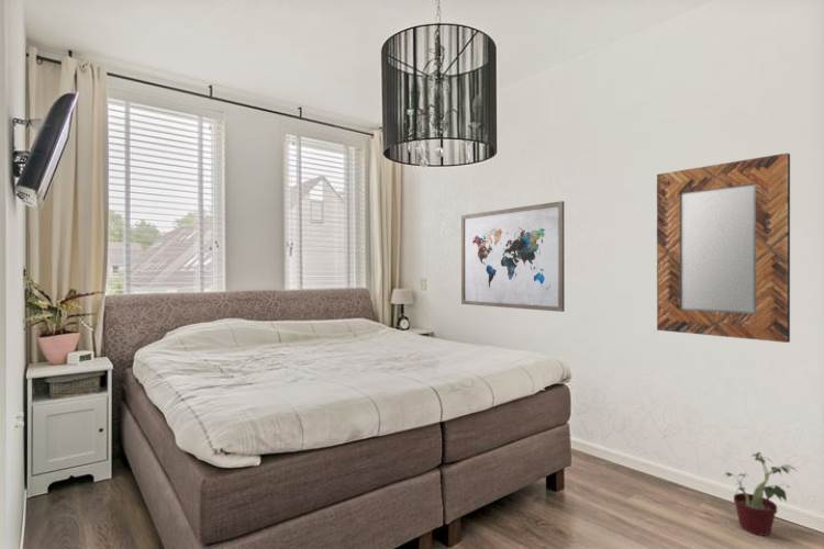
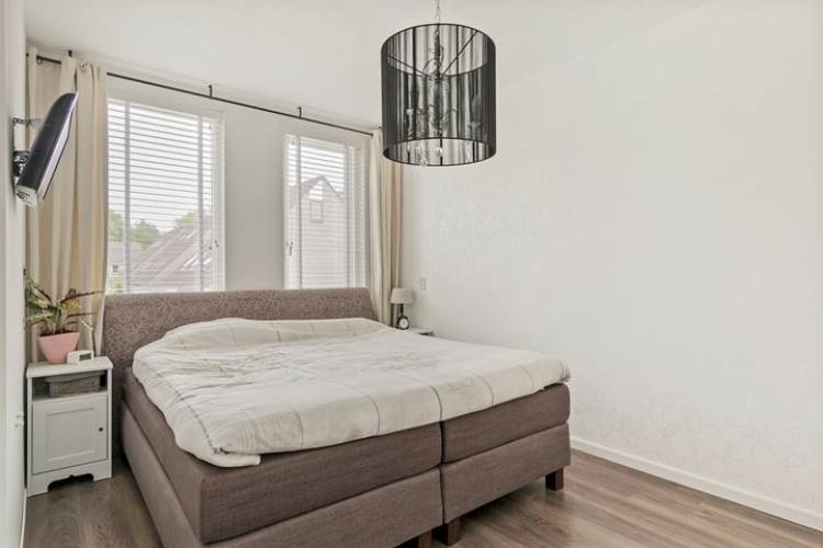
- home mirror (716, 250)
- potted plant (762, 489)
- wall art (506, 258)
